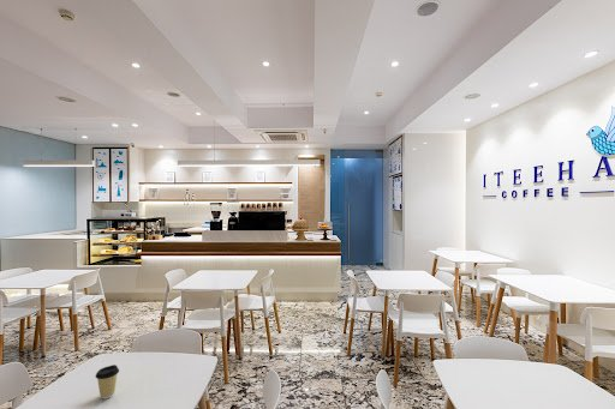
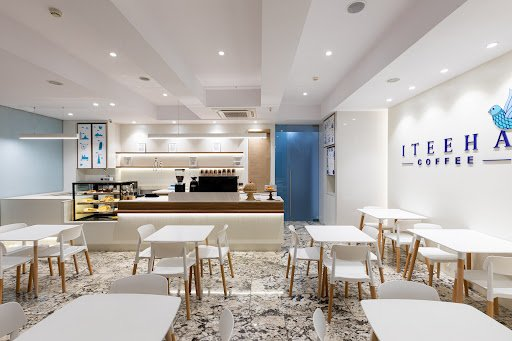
- coffee cup (107, 381)
